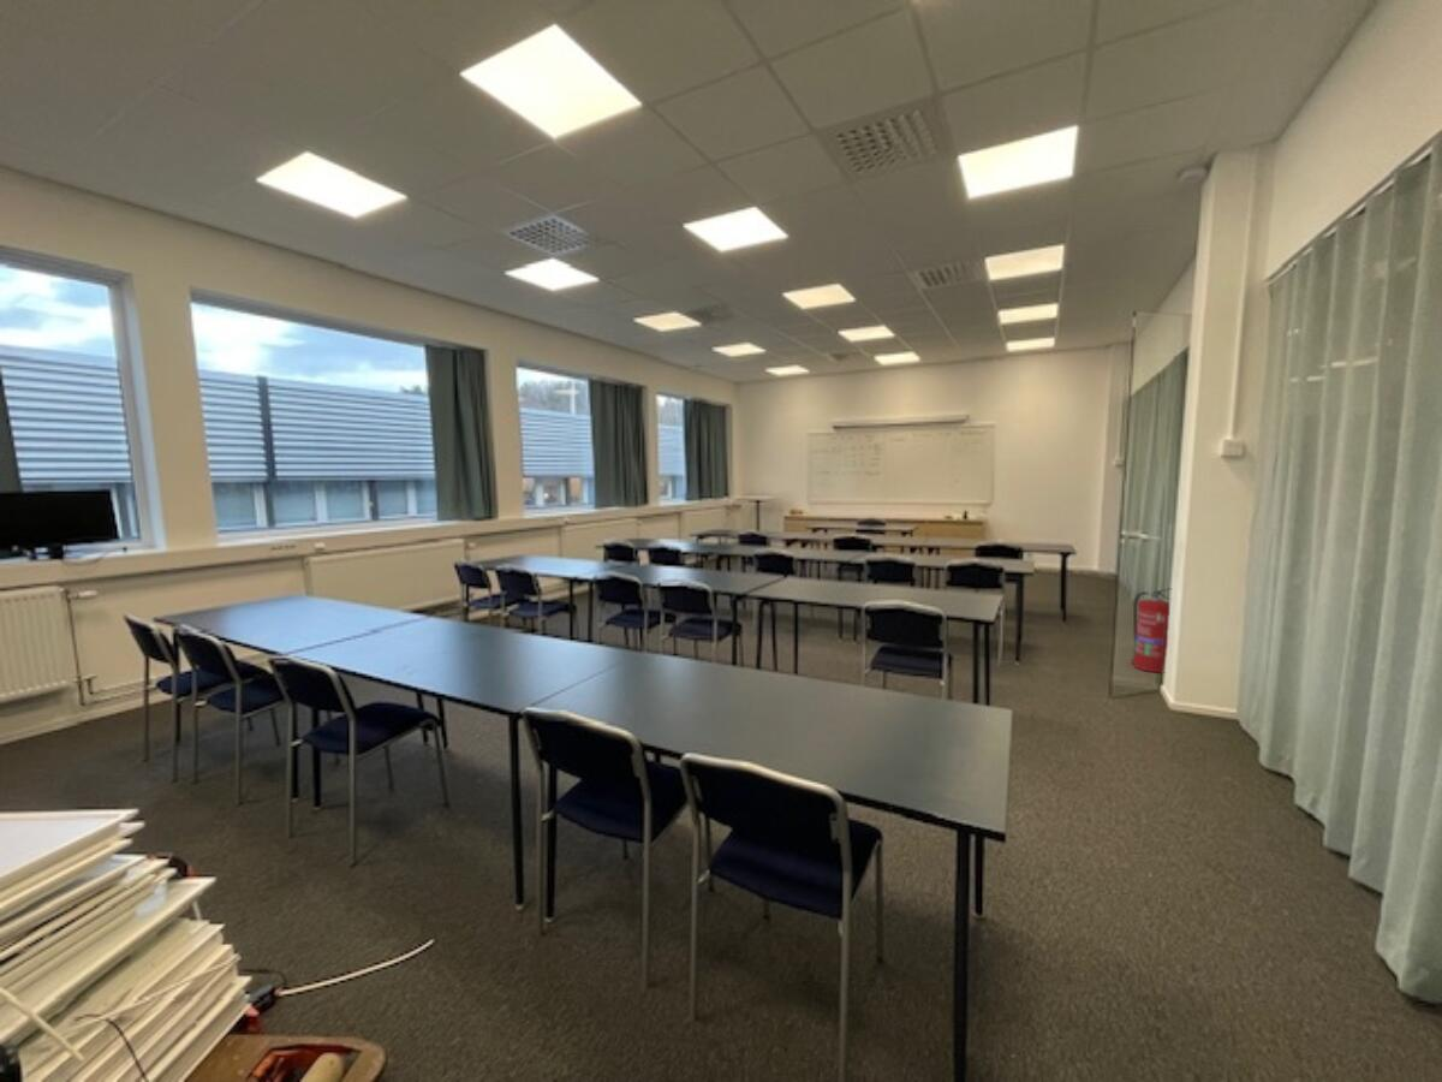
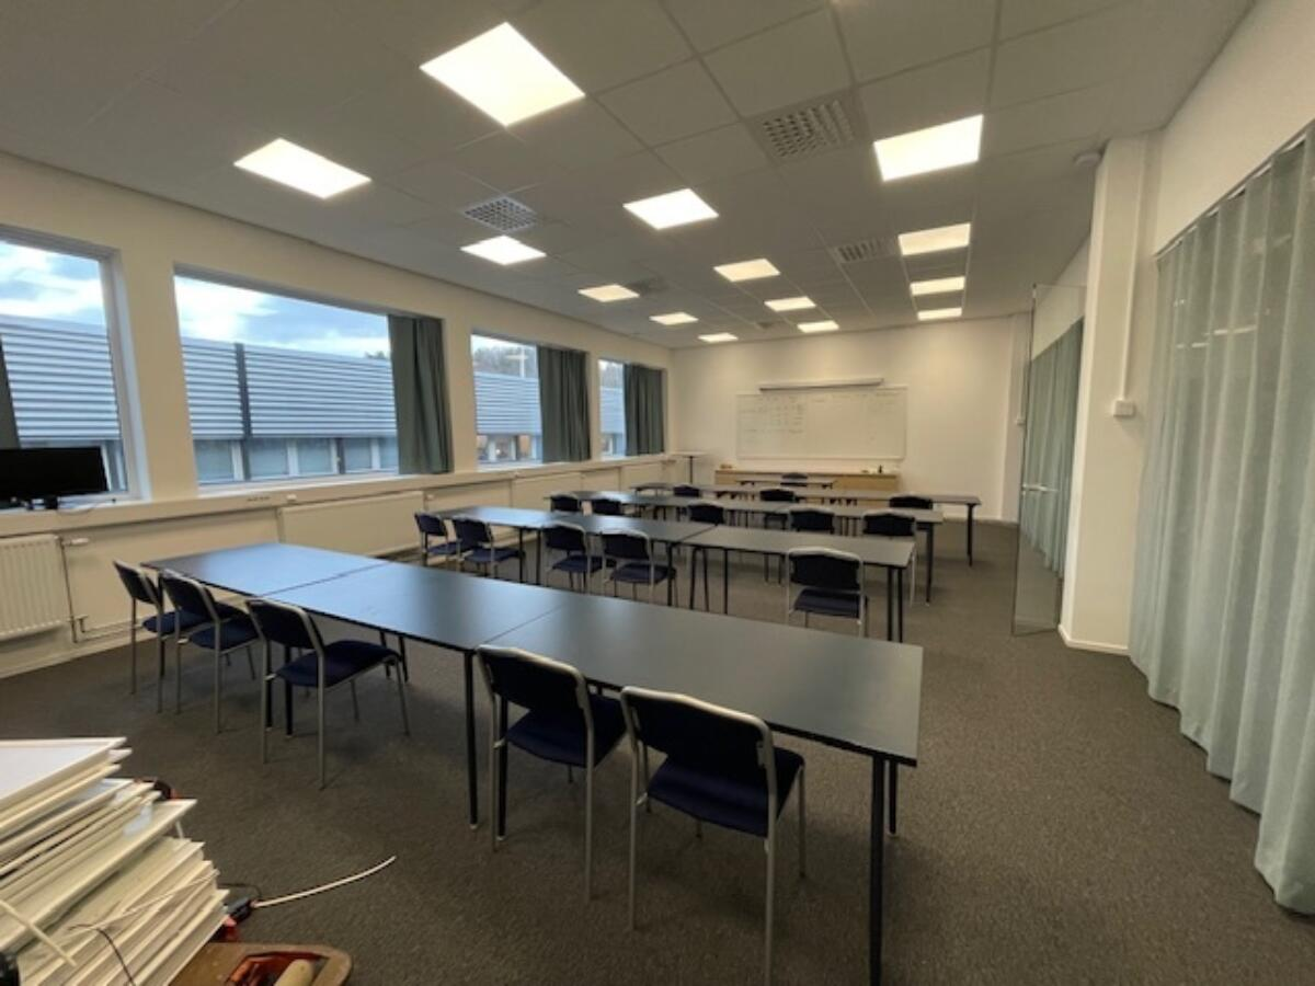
- fire extinguisher (1152, 626)
